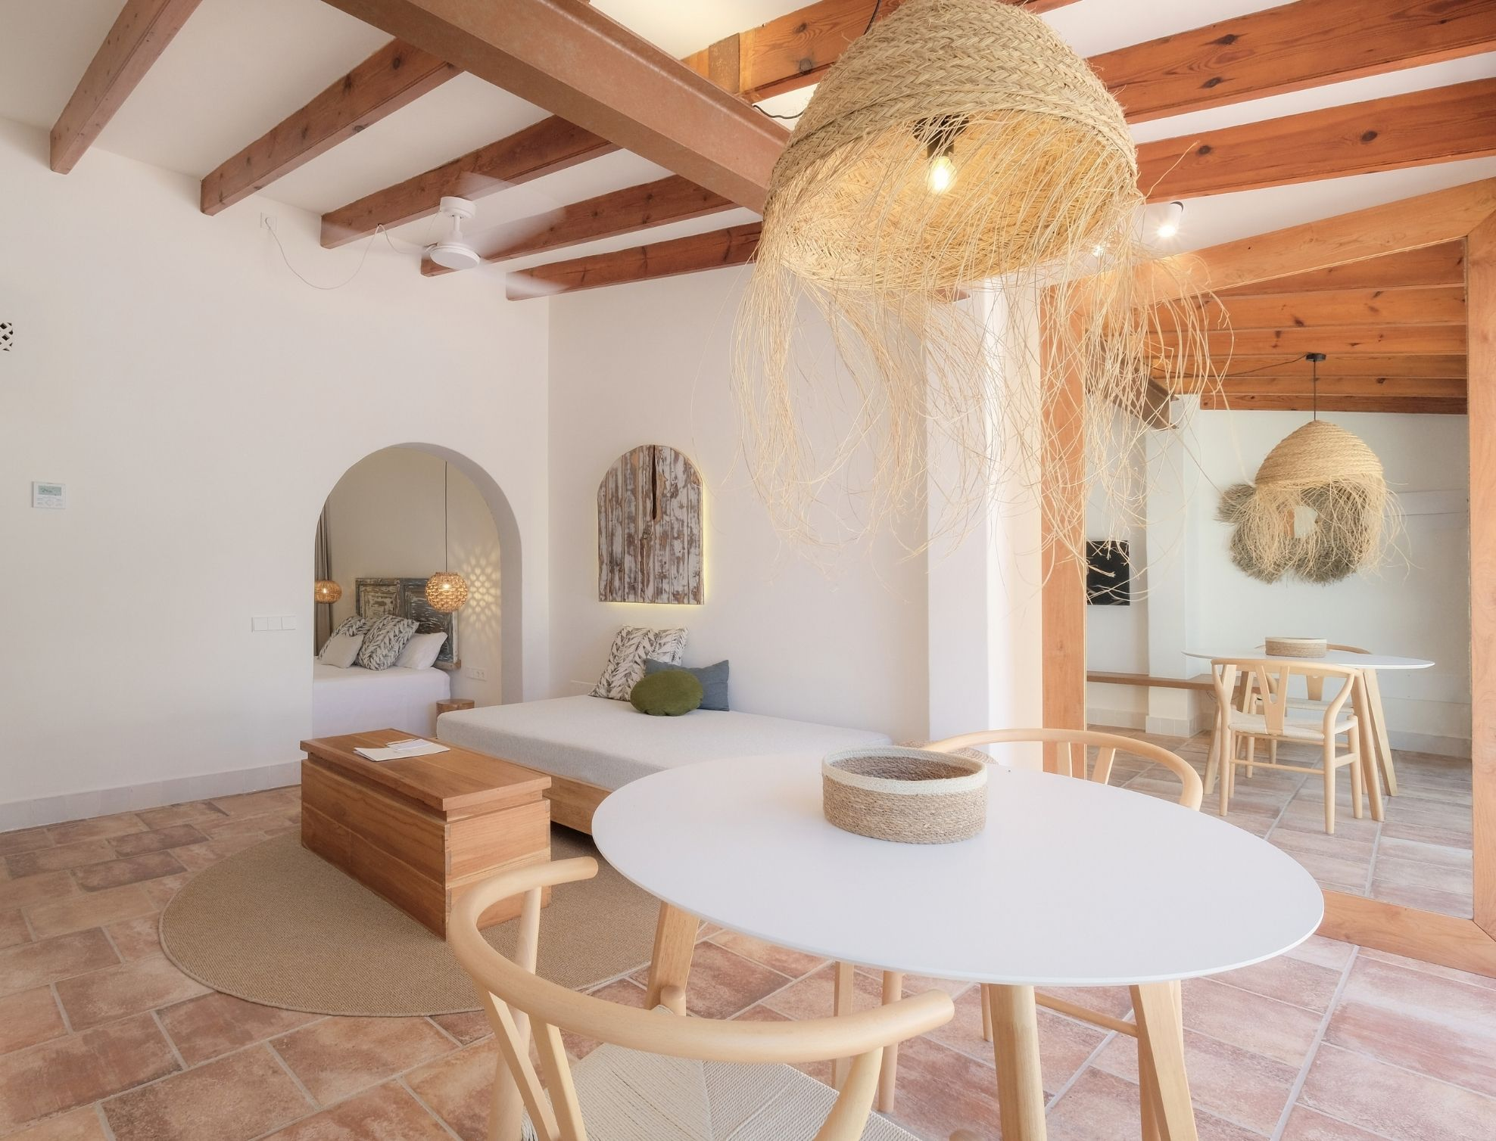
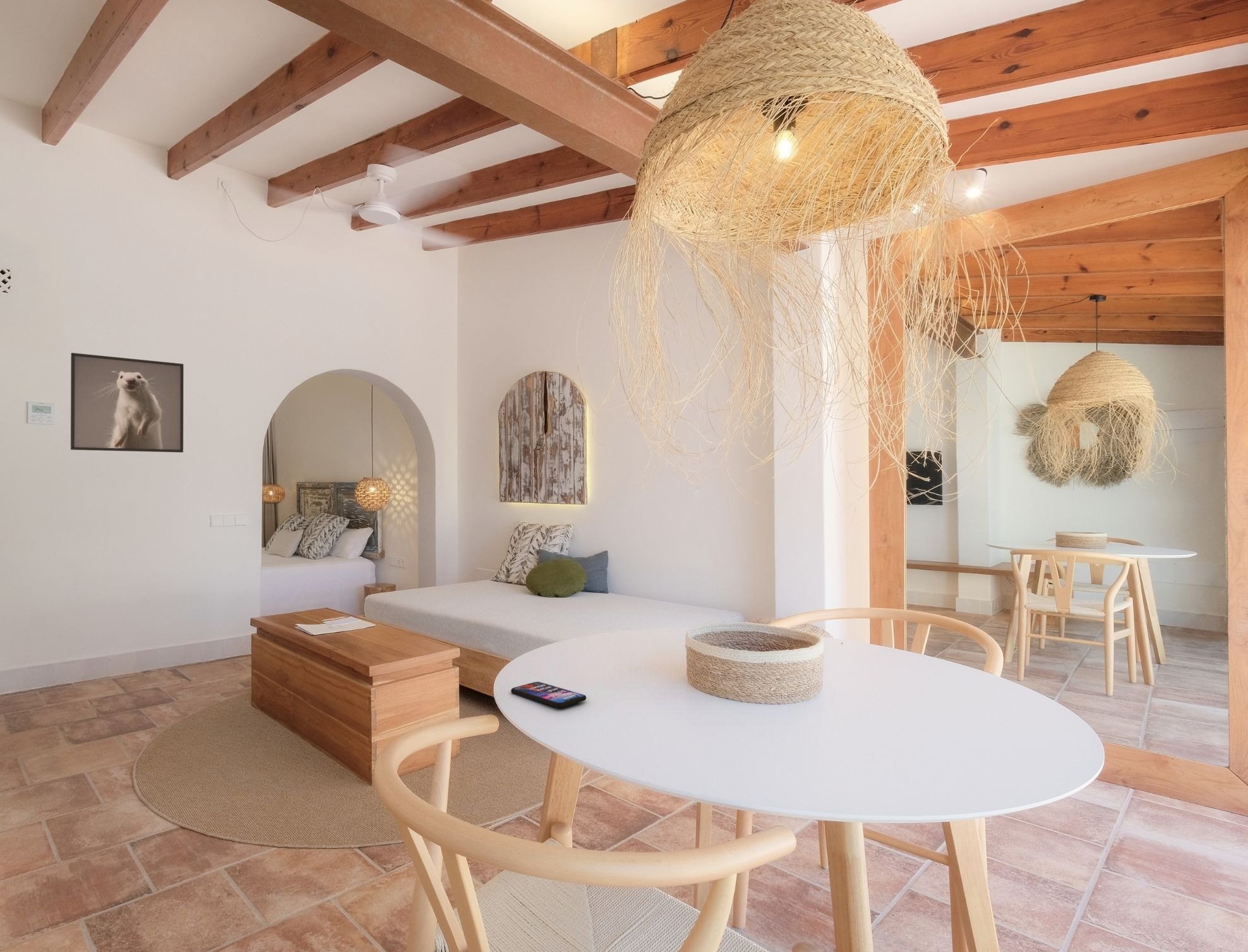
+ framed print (129, 405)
+ smartphone (548, 694)
